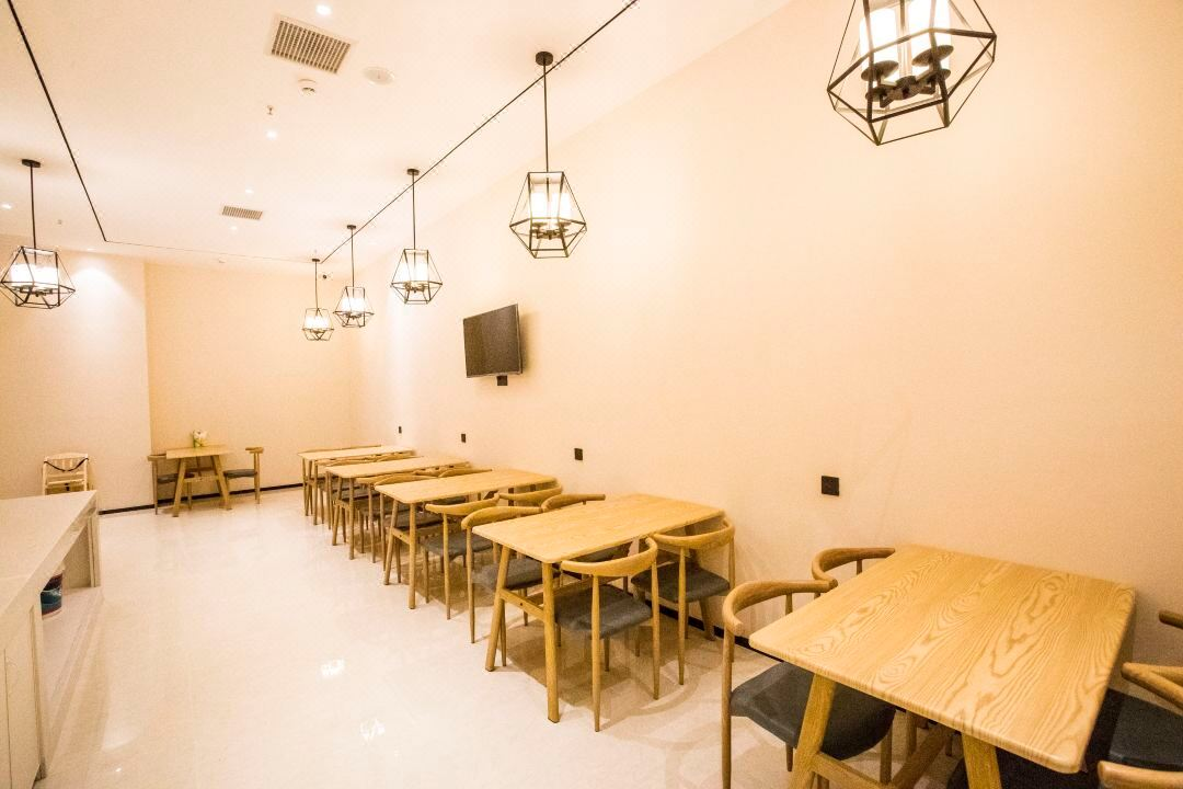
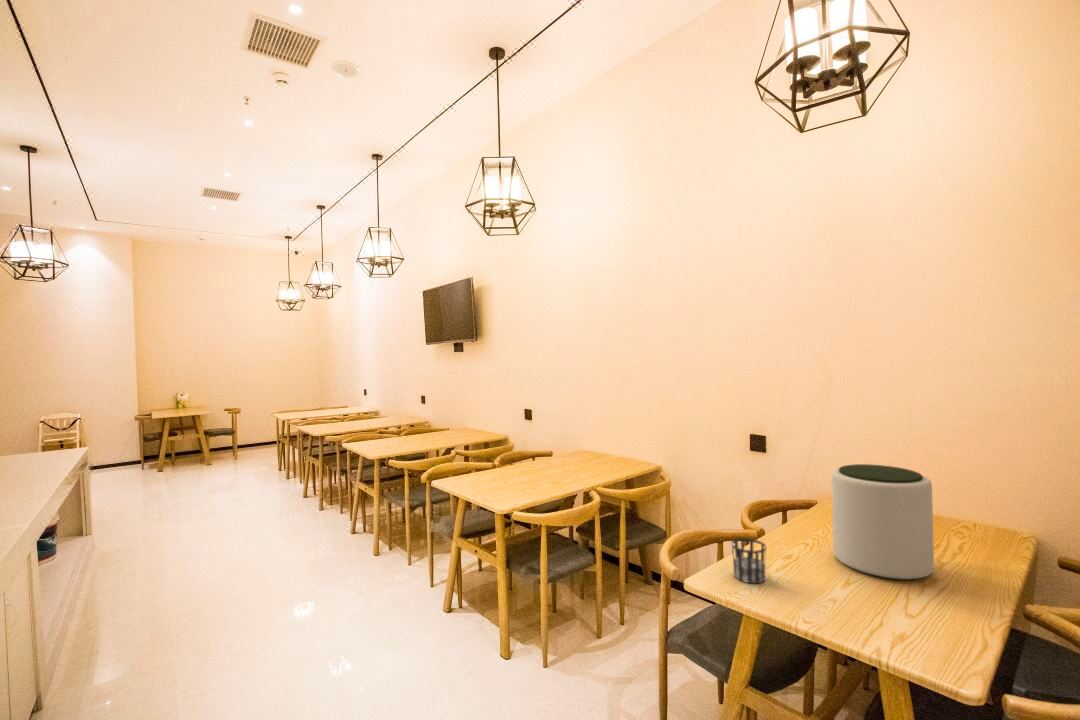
+ plant pot (880, 518)
+ cup (749, 560)
